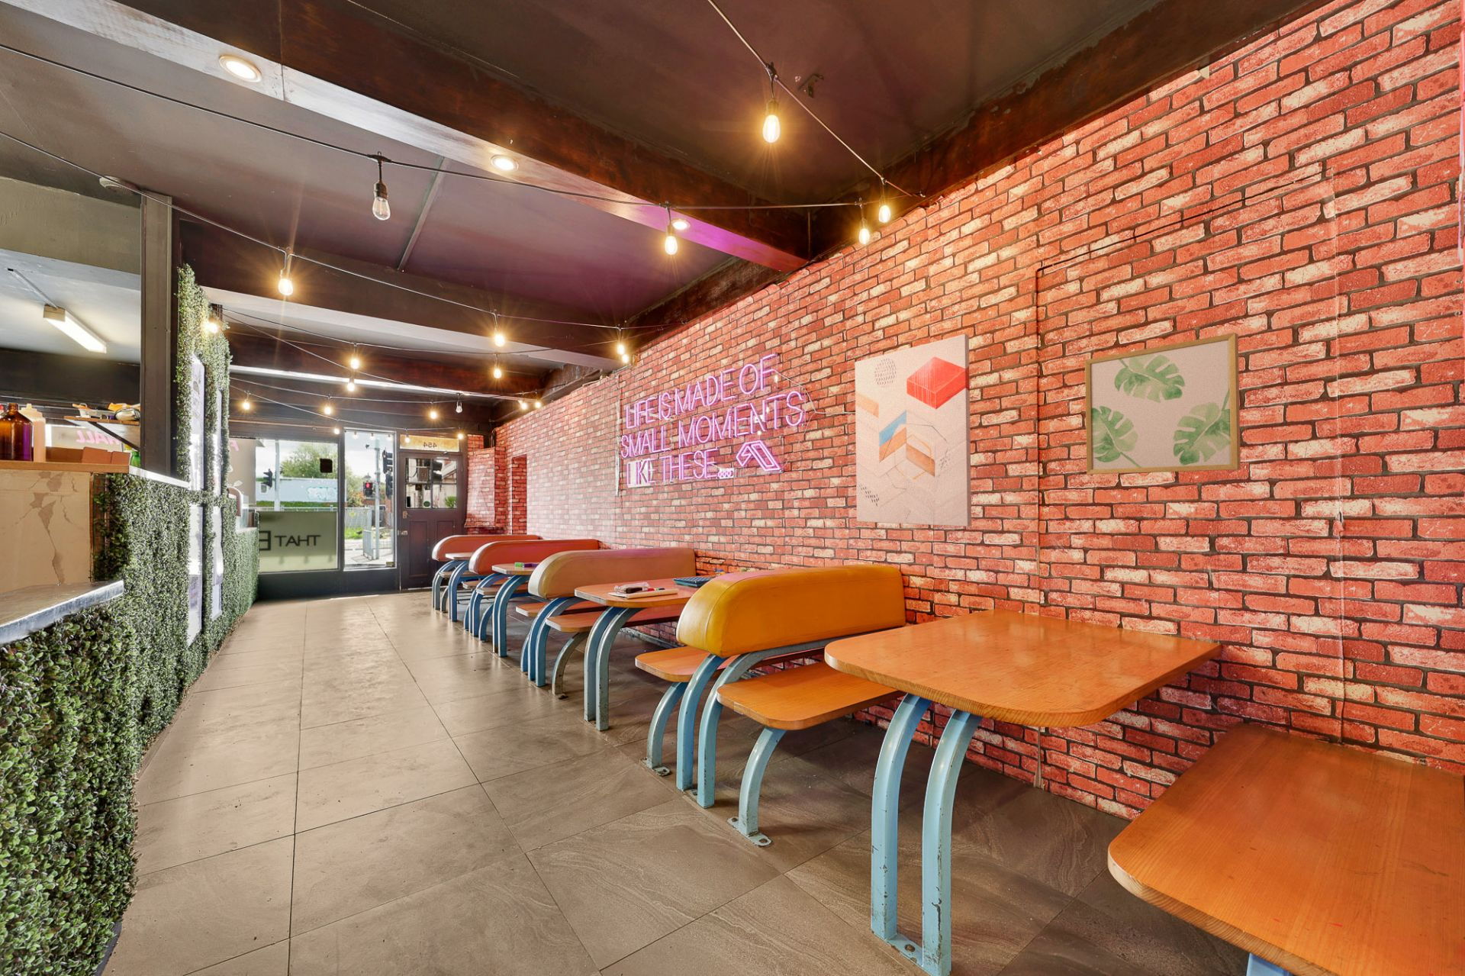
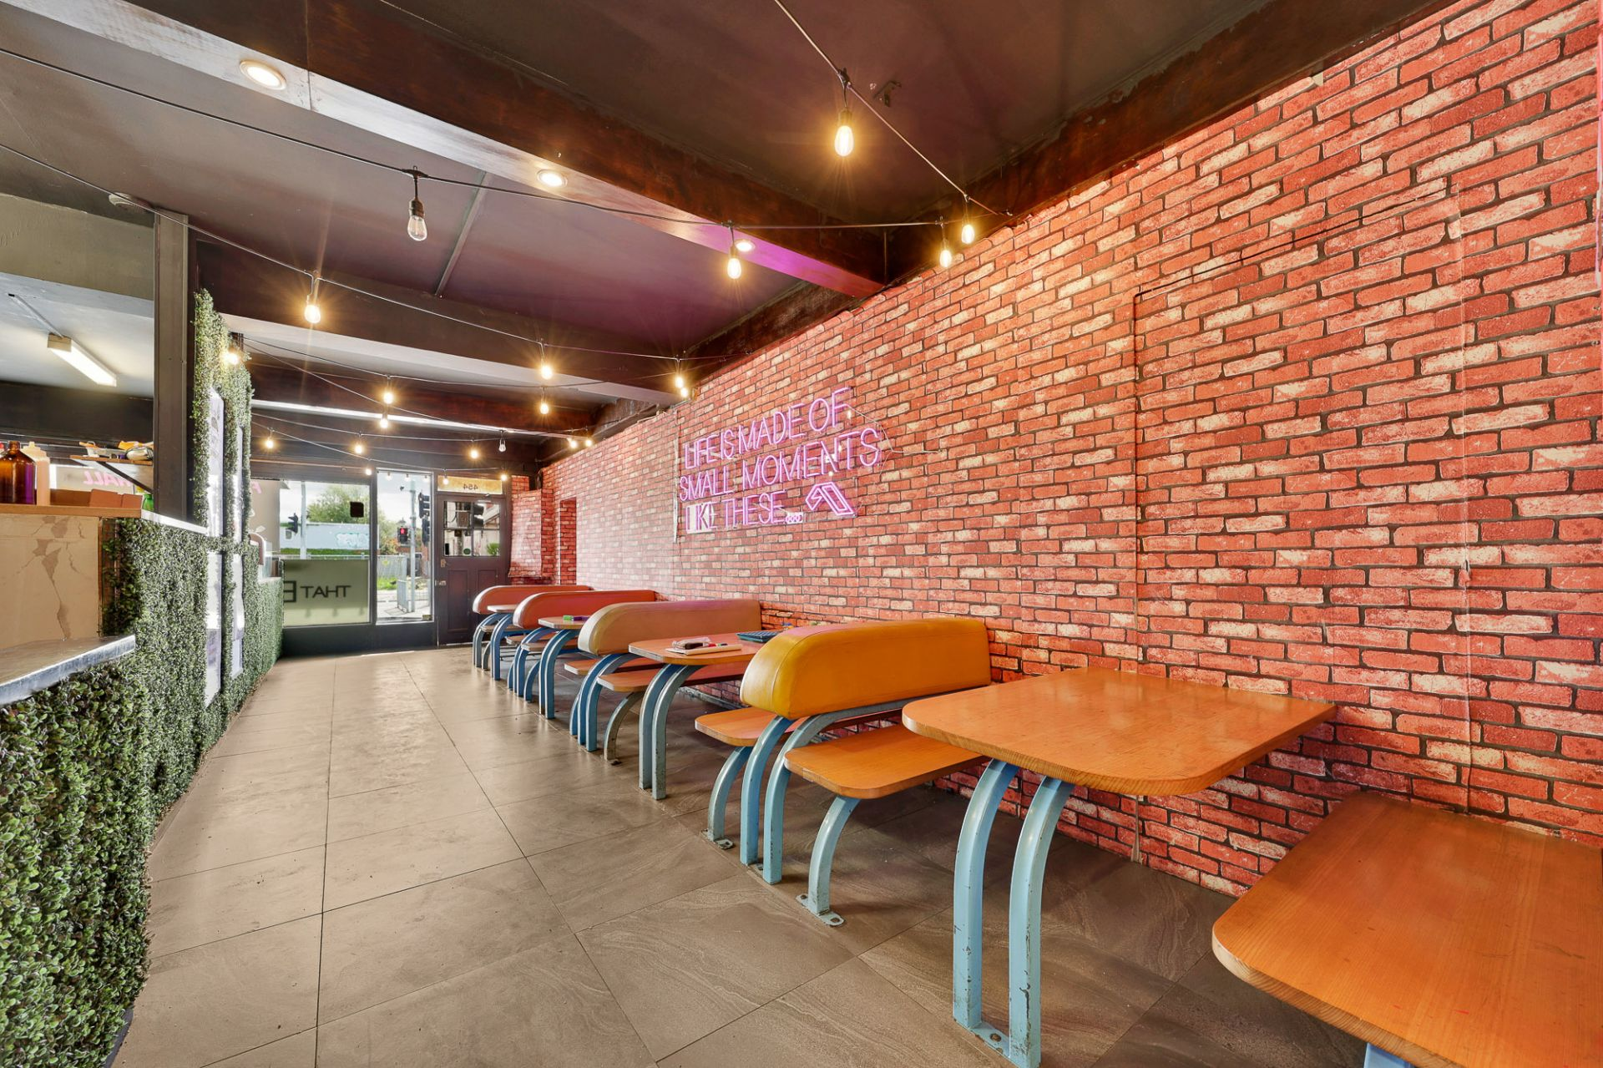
- wall art (908, 437)
- wall art (1156, 410)
